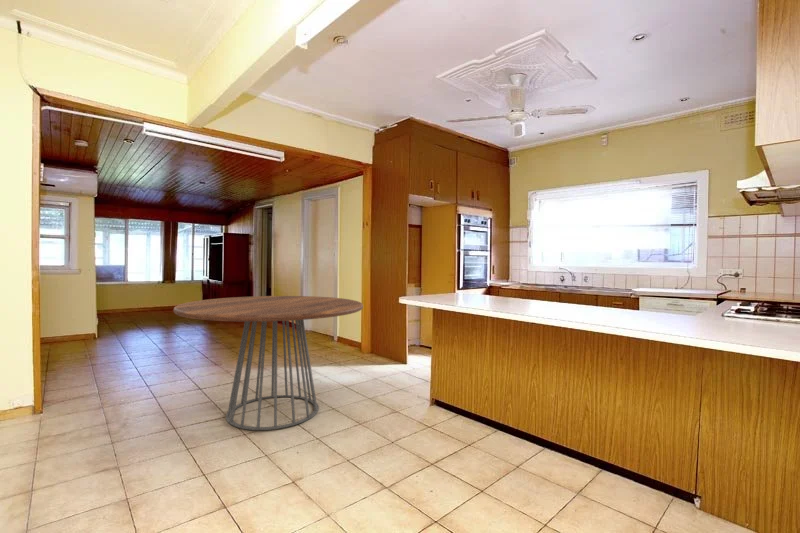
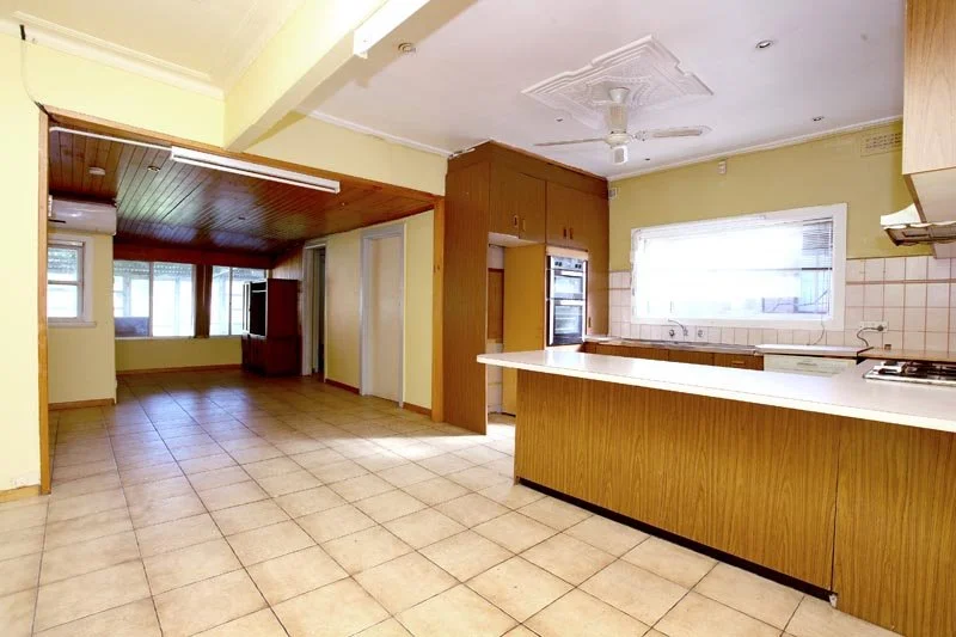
- dining table (274, 357)
